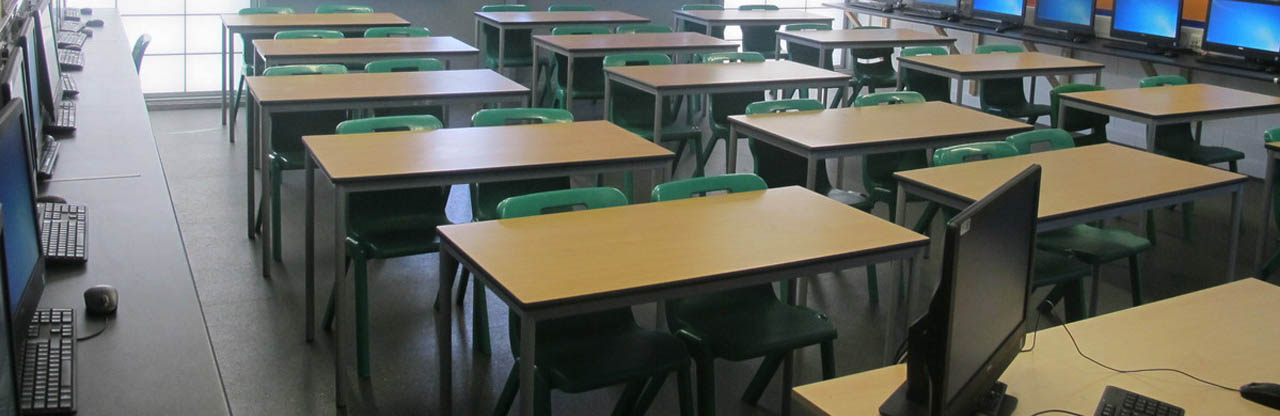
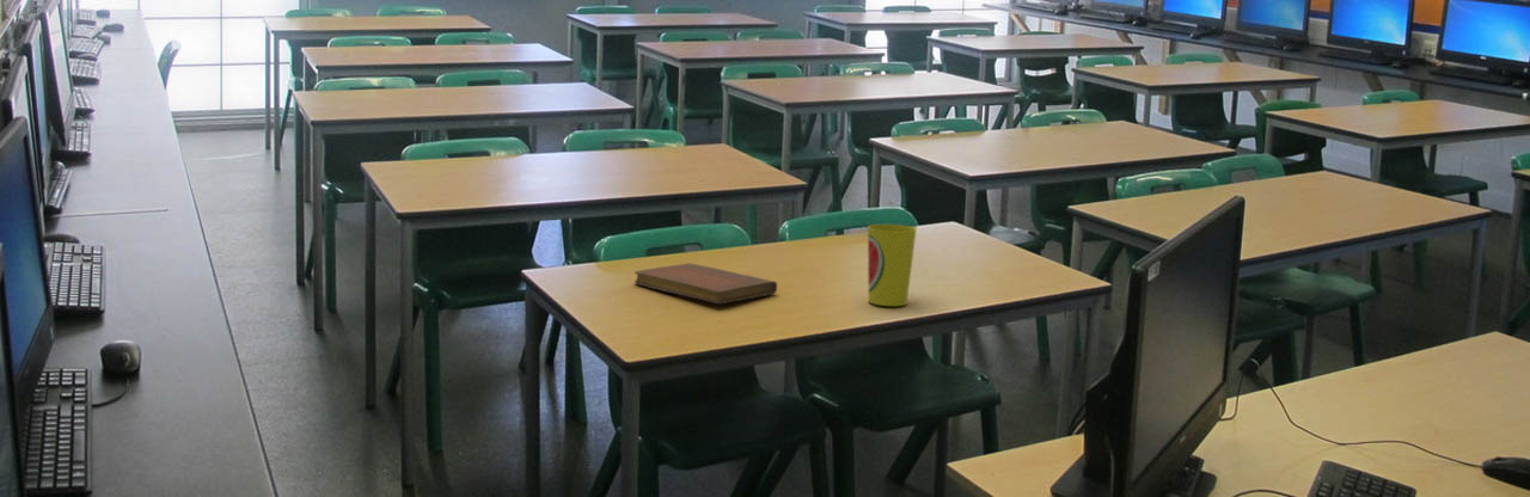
+ cup (889, 265)
+ notebook (704, 282)
